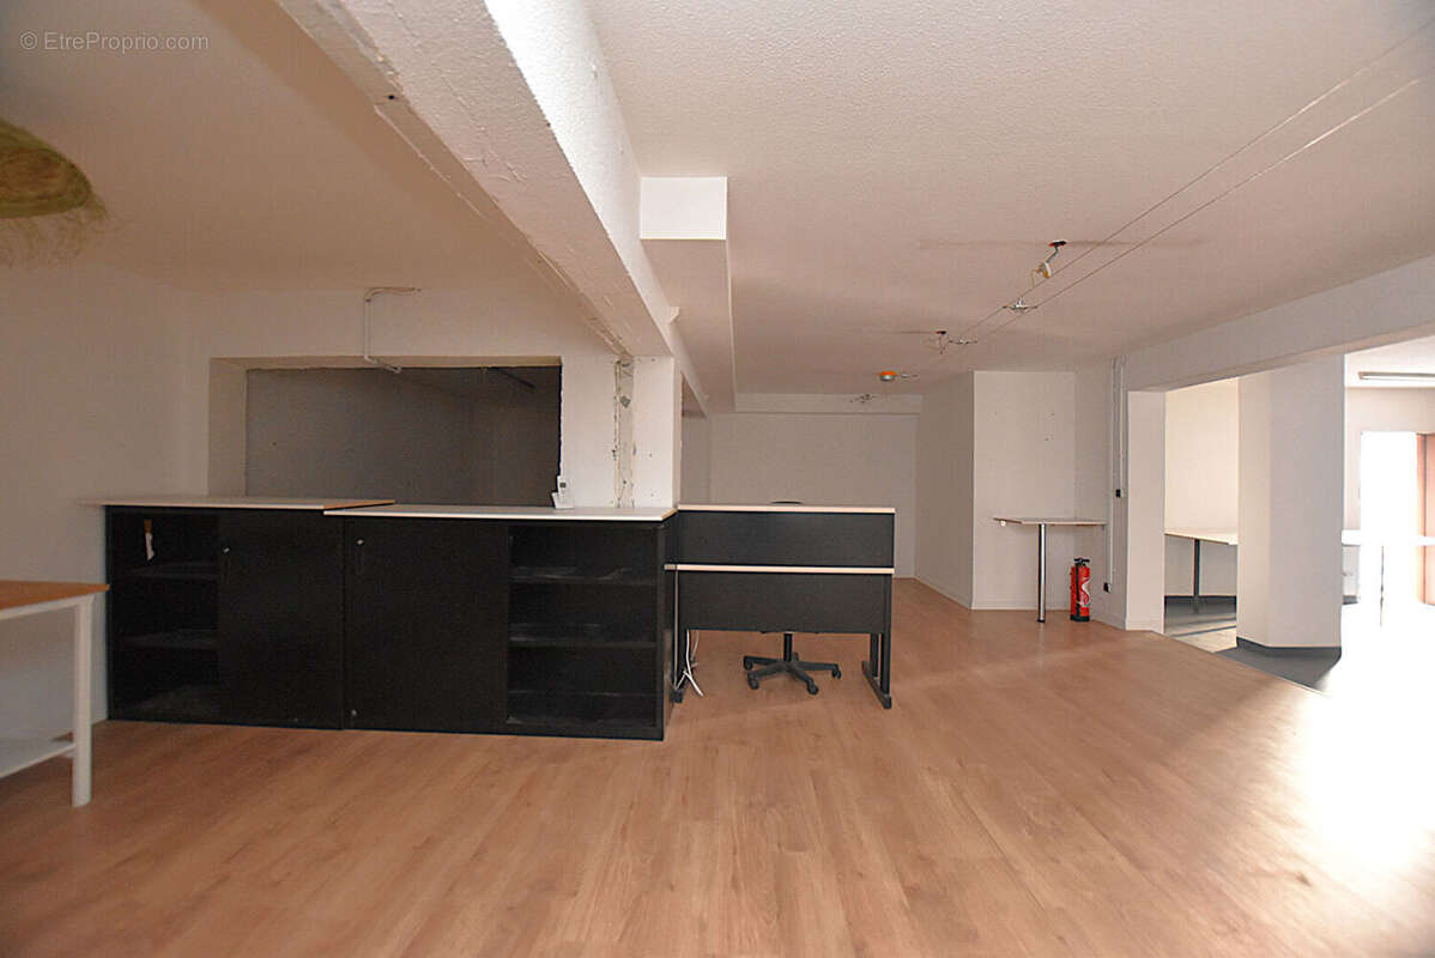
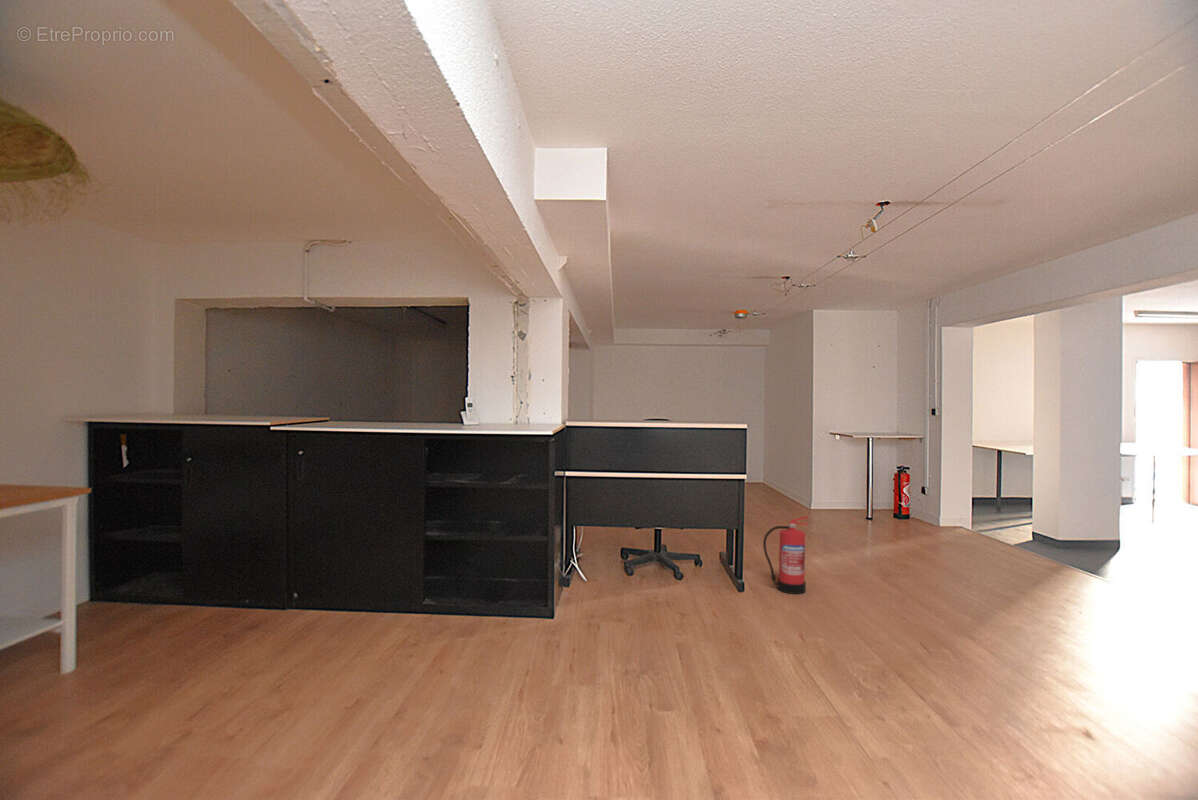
+ fire extinguisher (785, 552)
